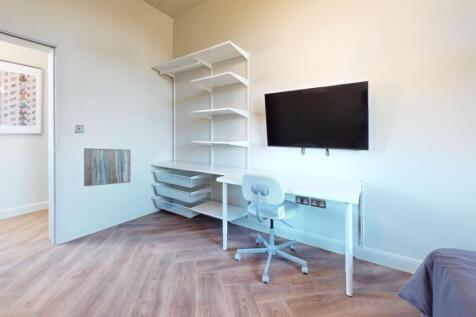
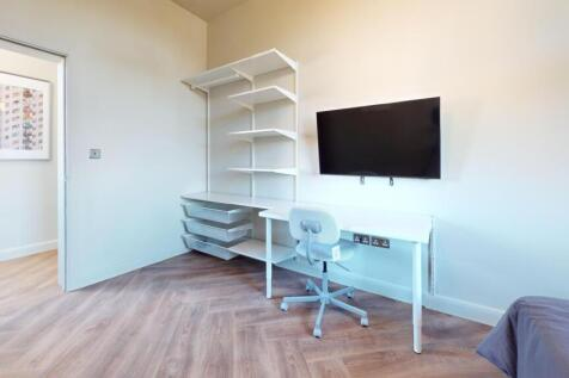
- wall art (109, 166)
